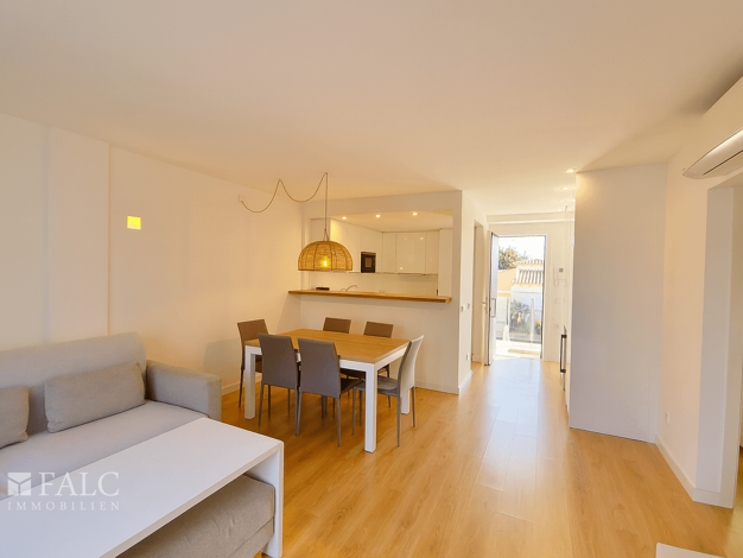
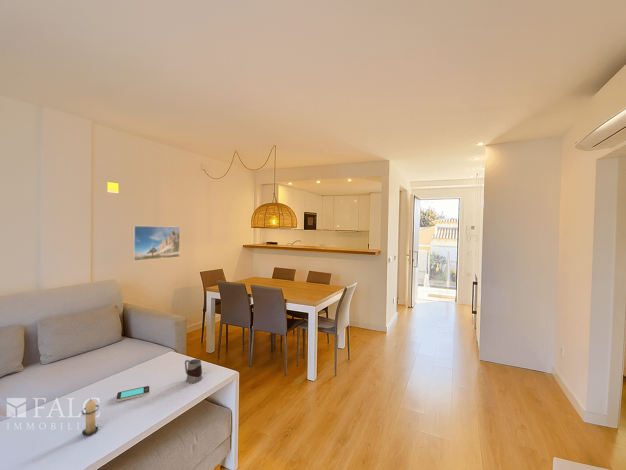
+ candle (90, 415)
+ mug (192, 369)
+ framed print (157, 242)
+ smartphone (133, 393)
